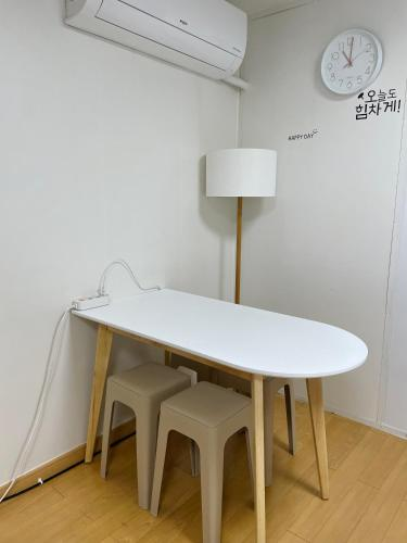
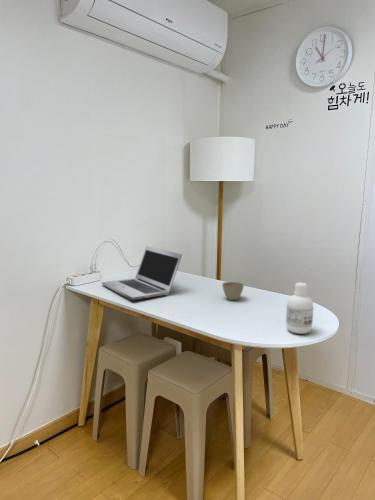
+ laptop (140, 270)
+ bottle (299, 307)
+ flower pot (232, 291)
